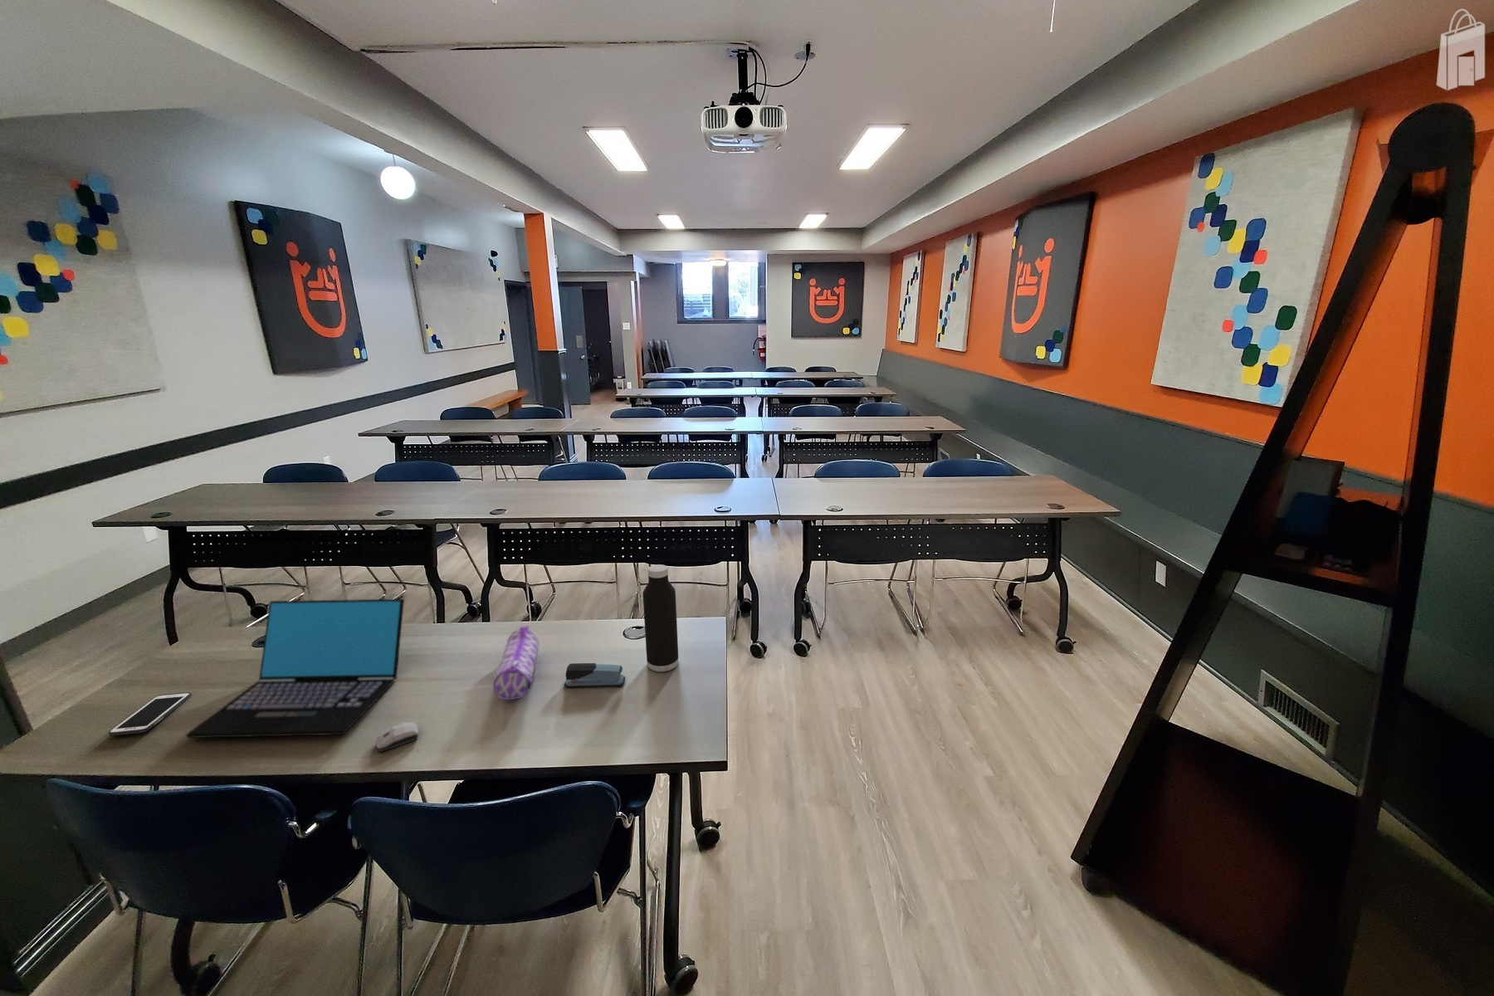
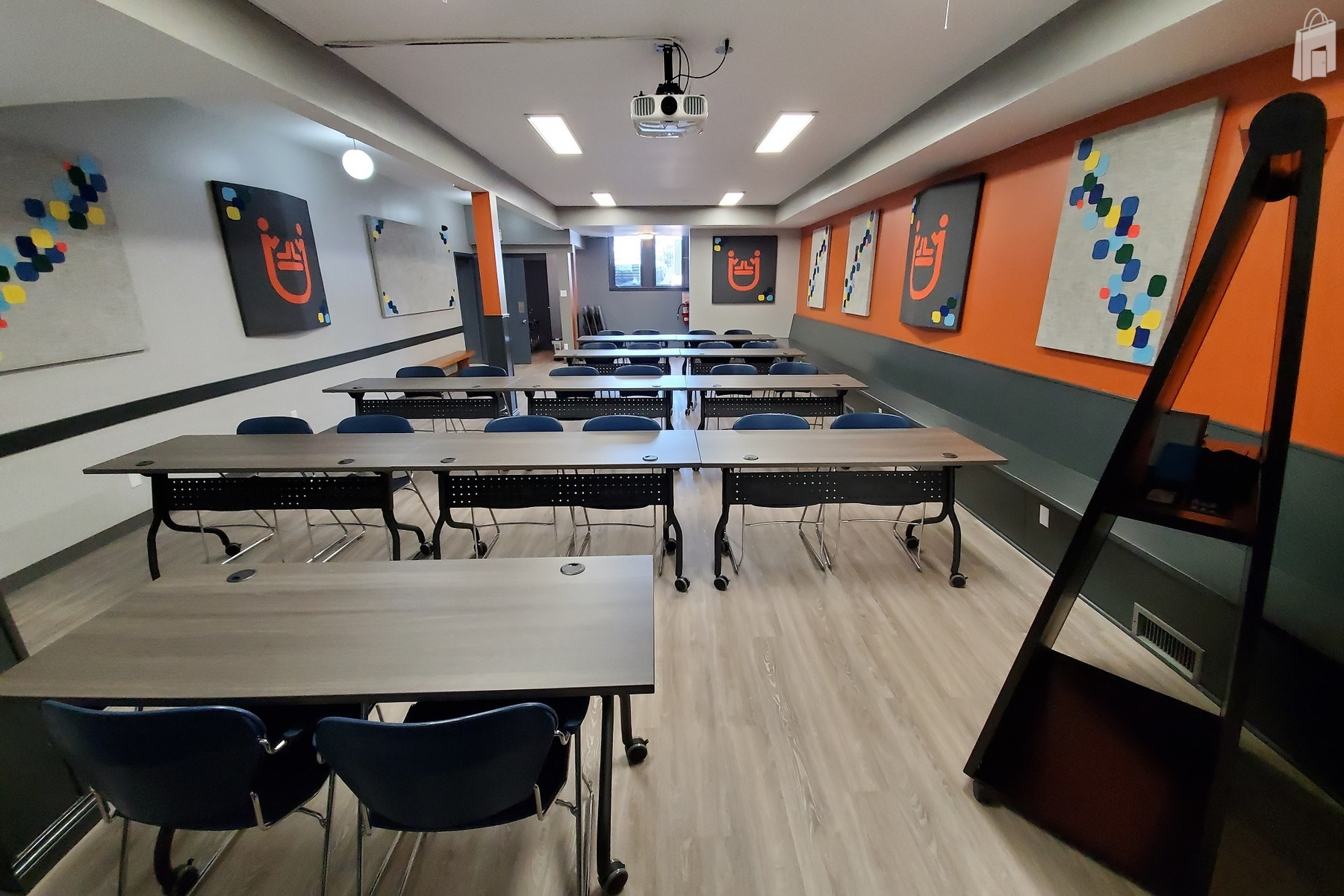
- stapler (594, 674)
- cell phone (152, 713)
- laptop (305, 661)
- computer mouse (397, 735)
- pencil case (516, 663)
- water bottle (660, 617)
